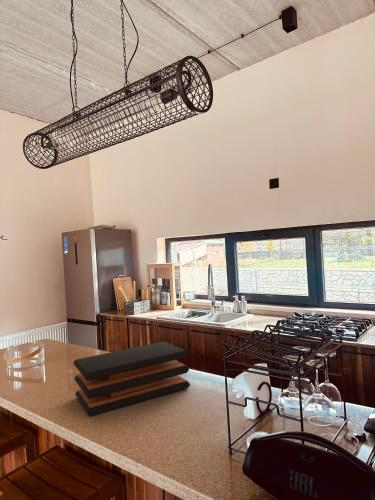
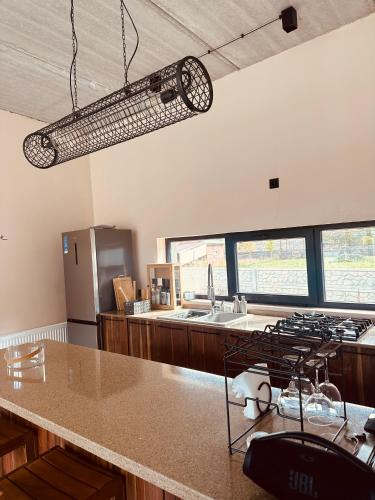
- cutting board (132, 373)
